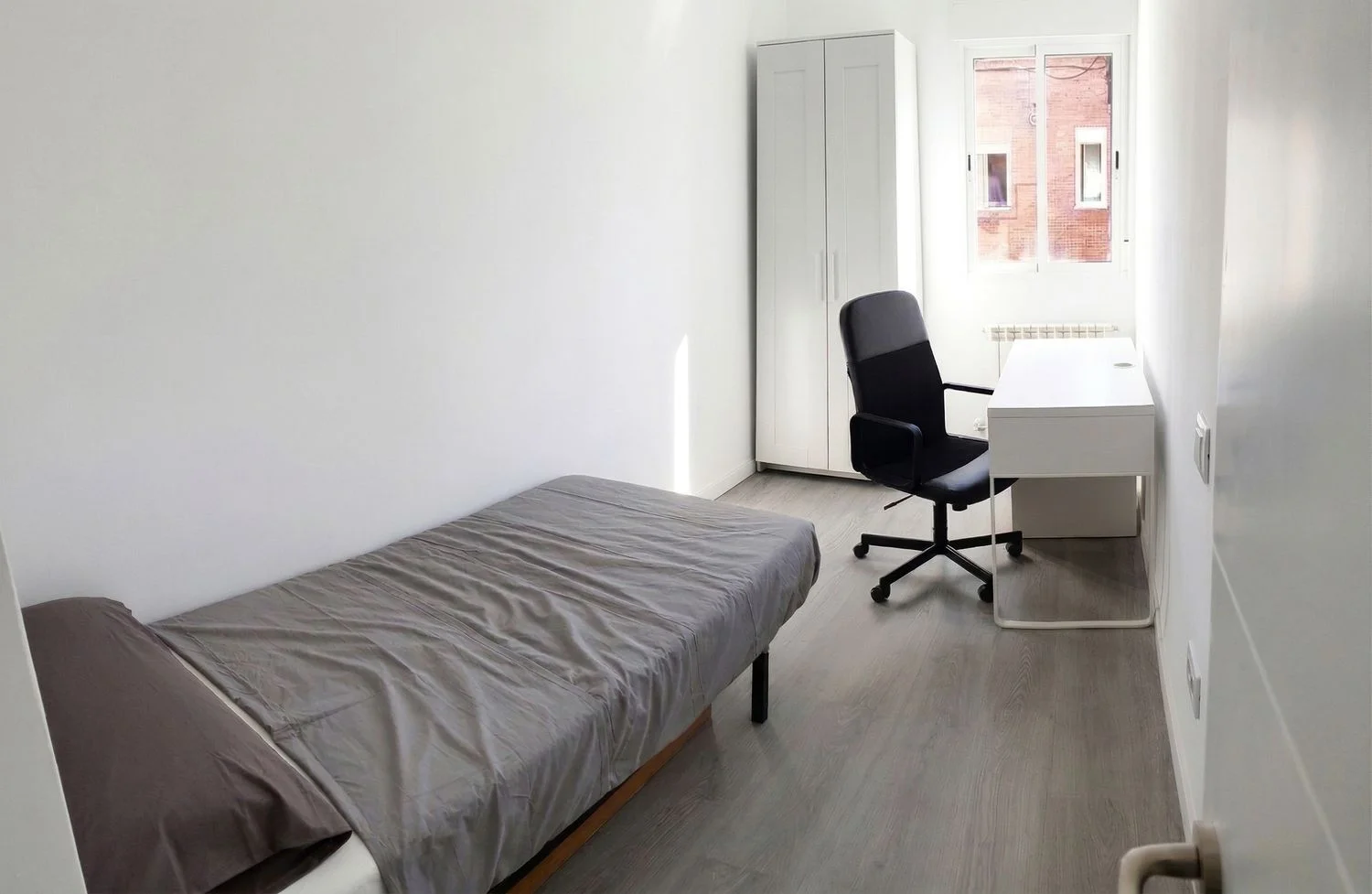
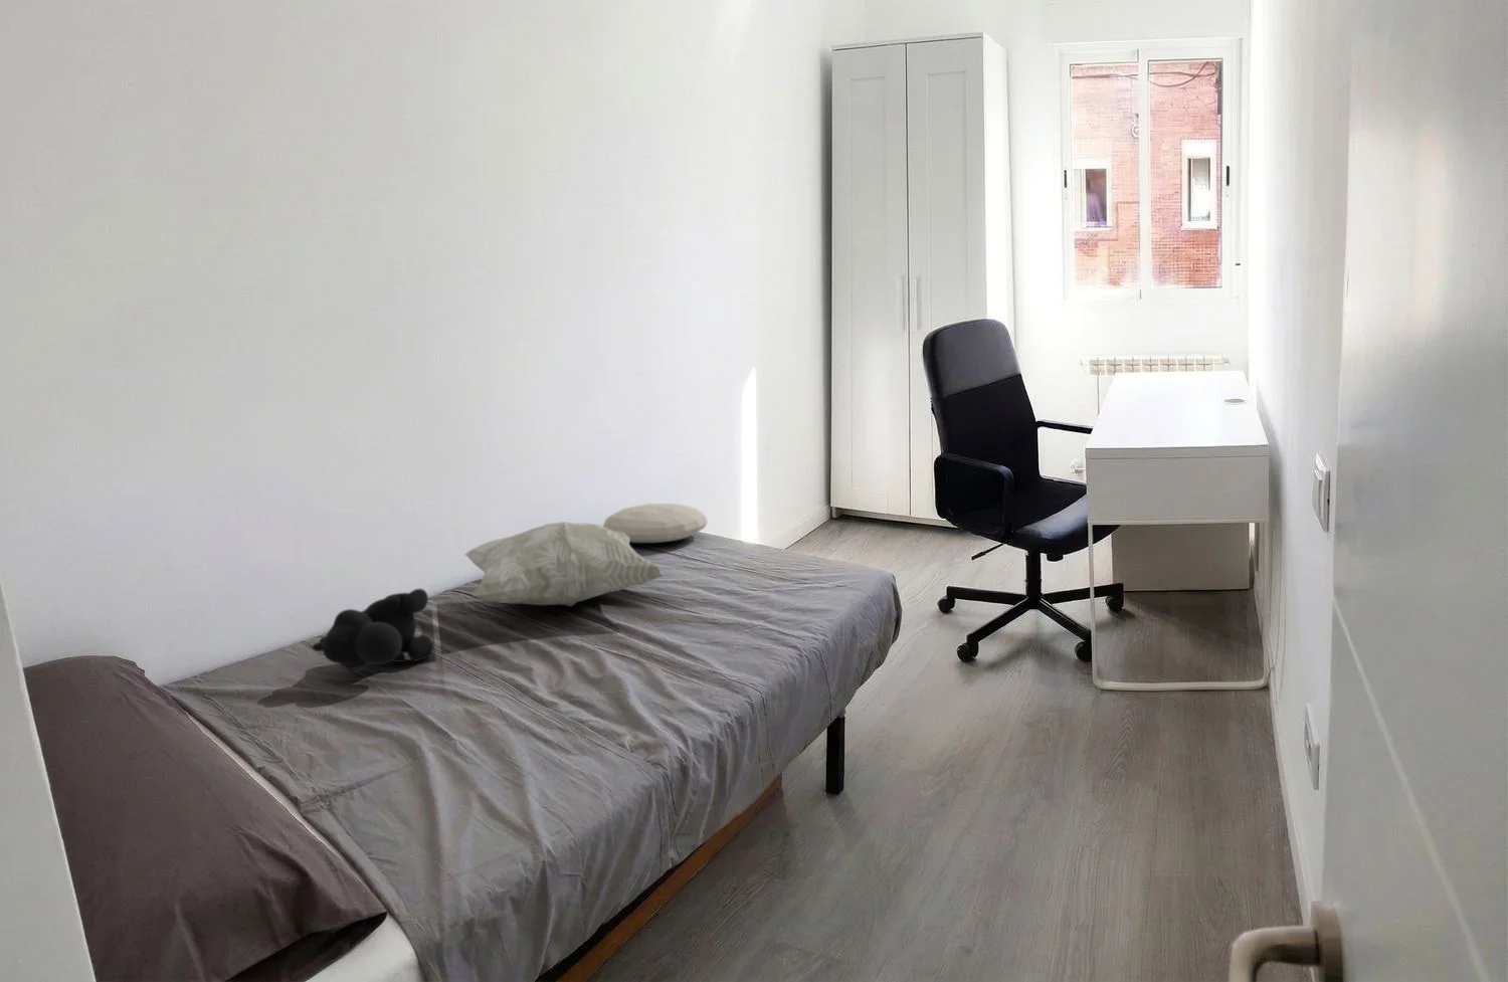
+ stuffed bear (372, 634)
+ cushion (654, 522)
+ decorative pillow (558, 562)
